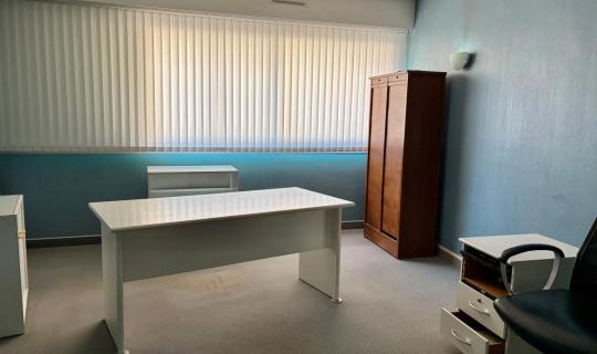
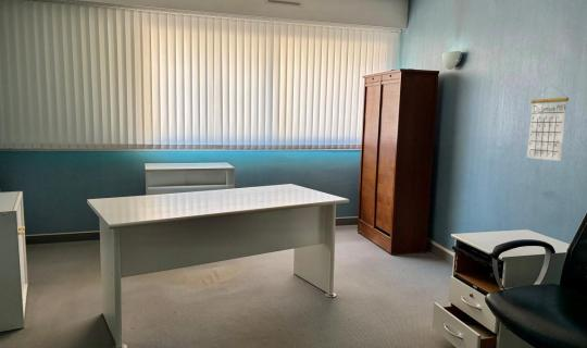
+ calendar (547, 122)
